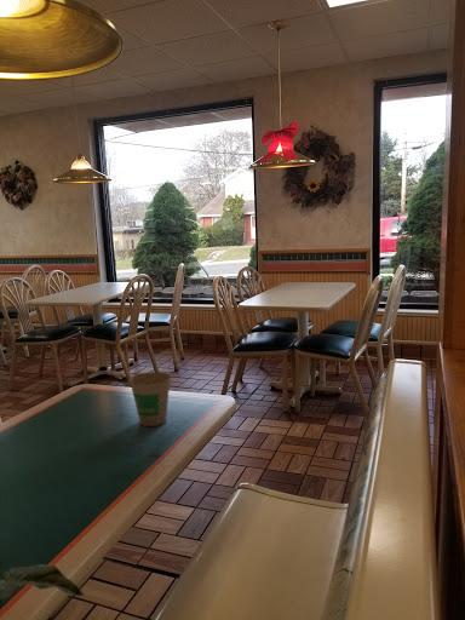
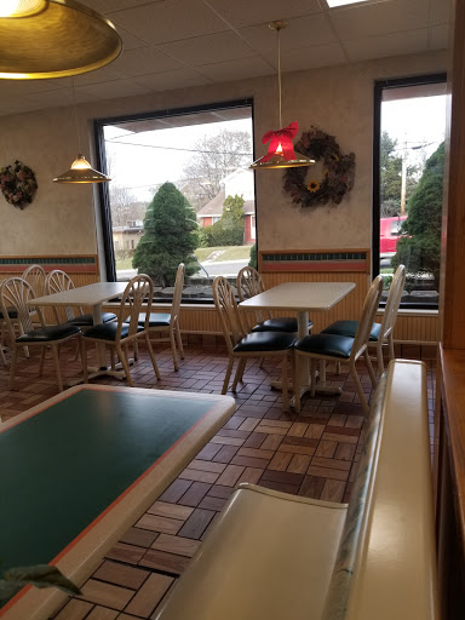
- paper cup (151, 400)
